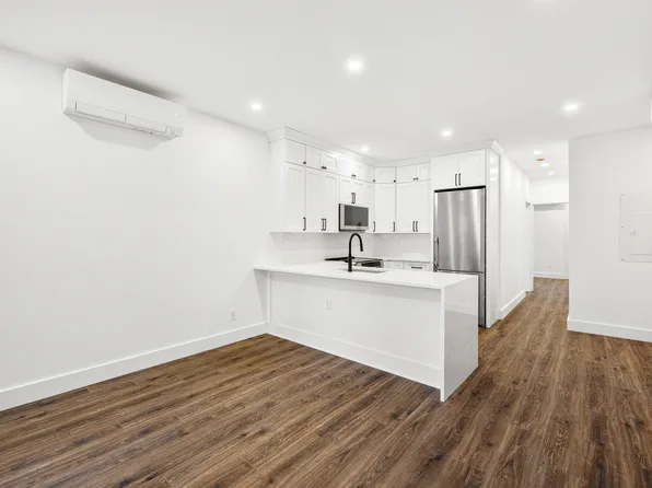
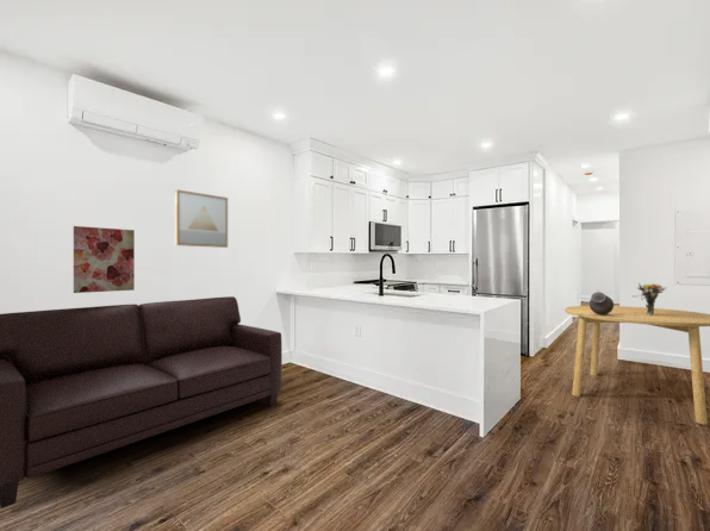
+ ceramic pot (600, 302)
+ sofa (152, 367)
+ wall art (203, 220)
+ bouquet (648, 298)
+ dining table (637, 323)
+ wall art (105, 260)
